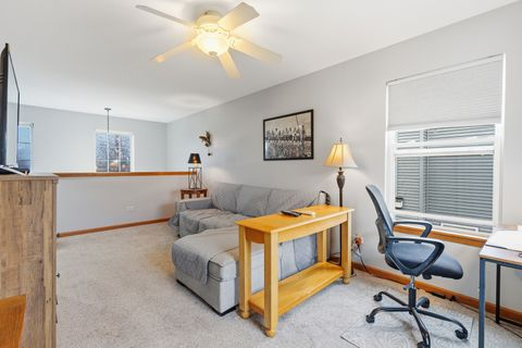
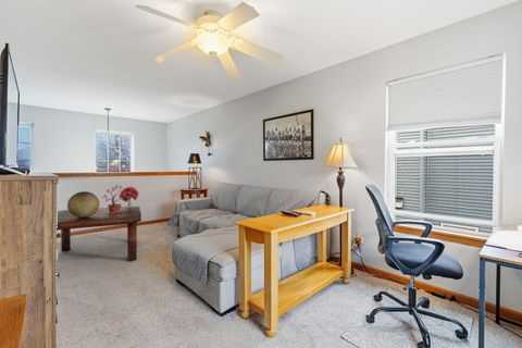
+ bouquet (128, 197)
+ potted plant (113, 198)
+ decorative sphere (84, 203)
+ coffee table (96, 226)
